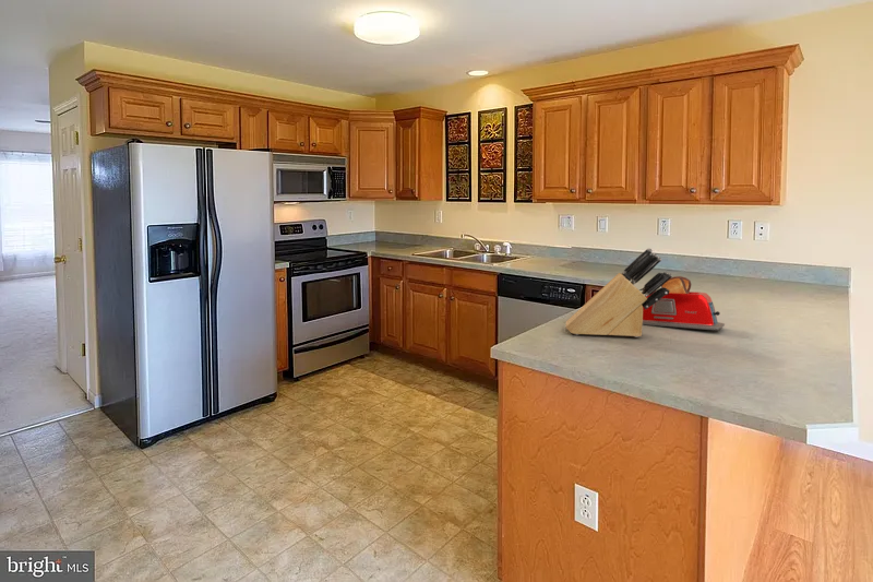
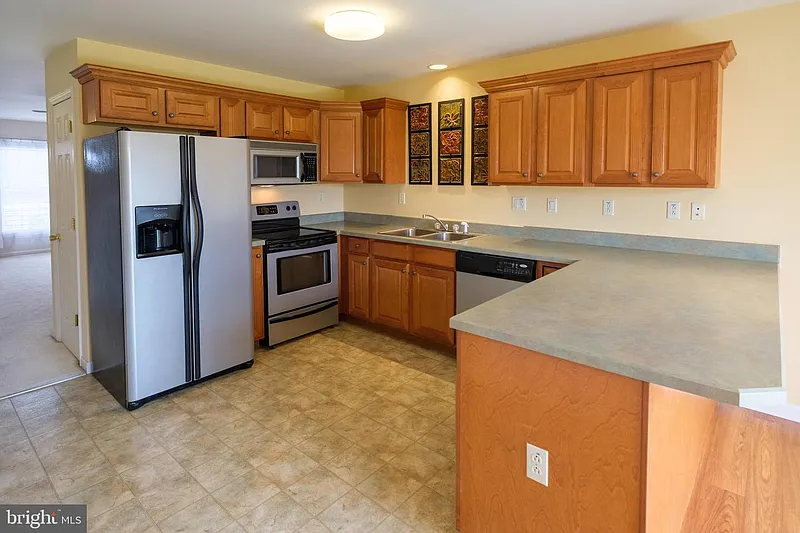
- toaster (677, 300)
- knife block (617, 292)
